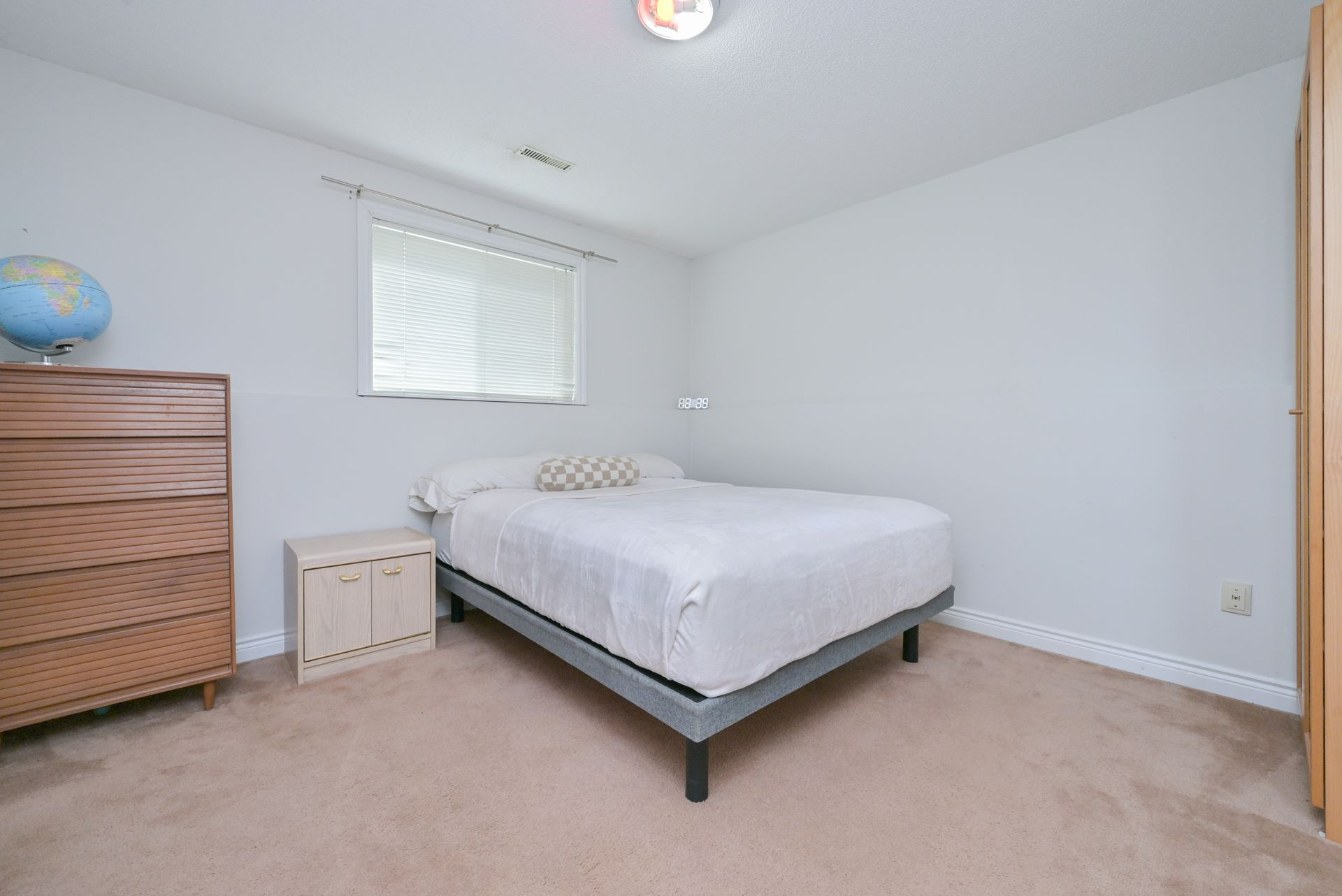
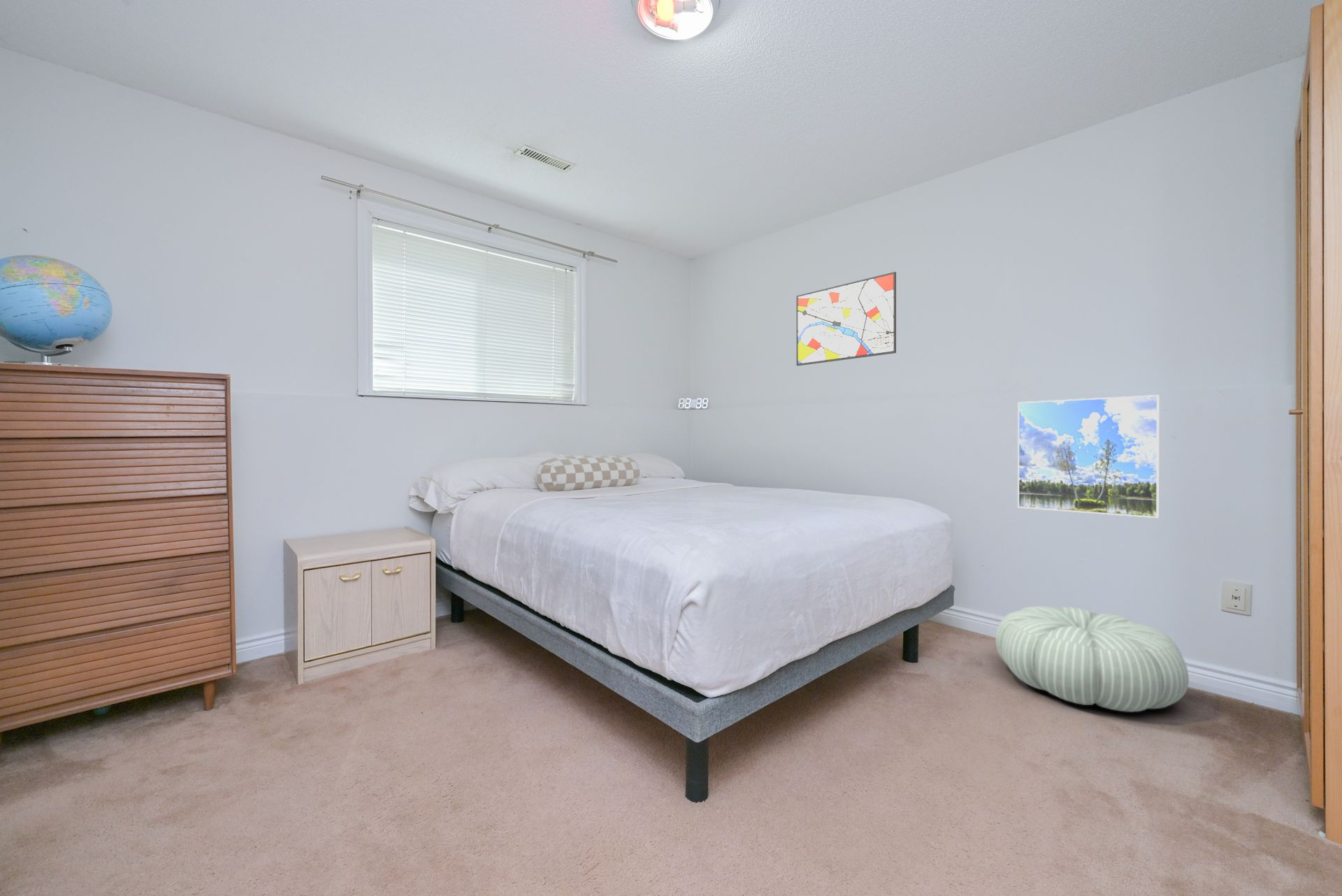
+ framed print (1083, 455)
+ wall art (842, 322)
+ pouf (1085, 653)
